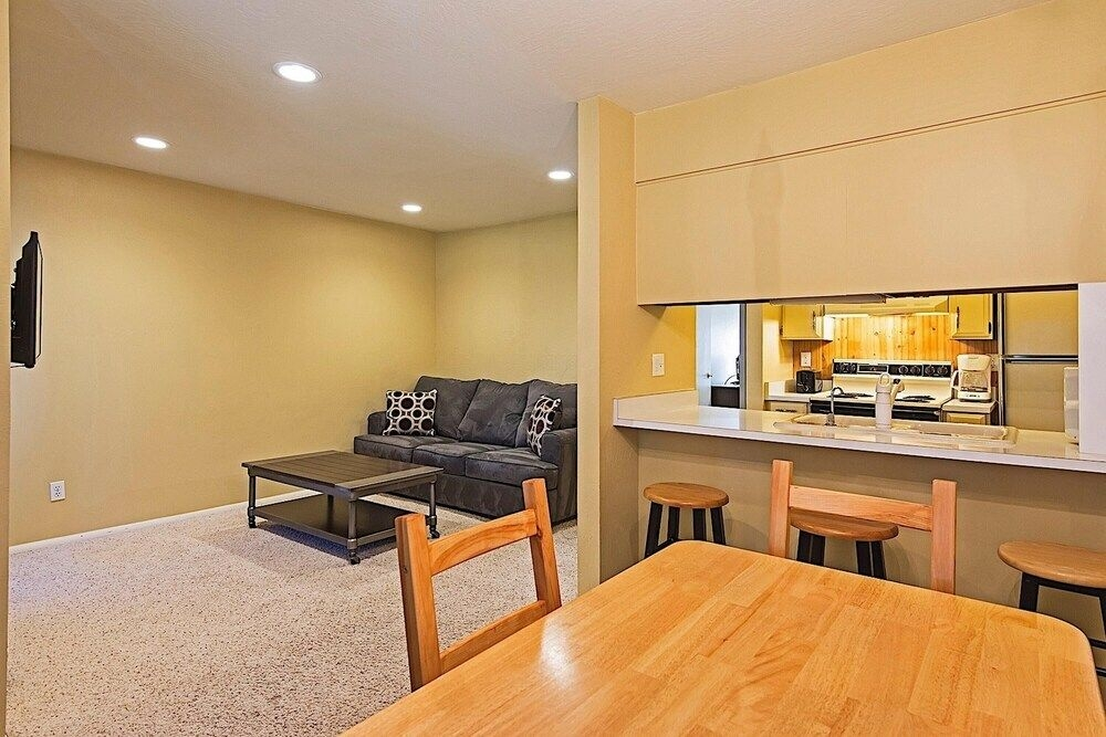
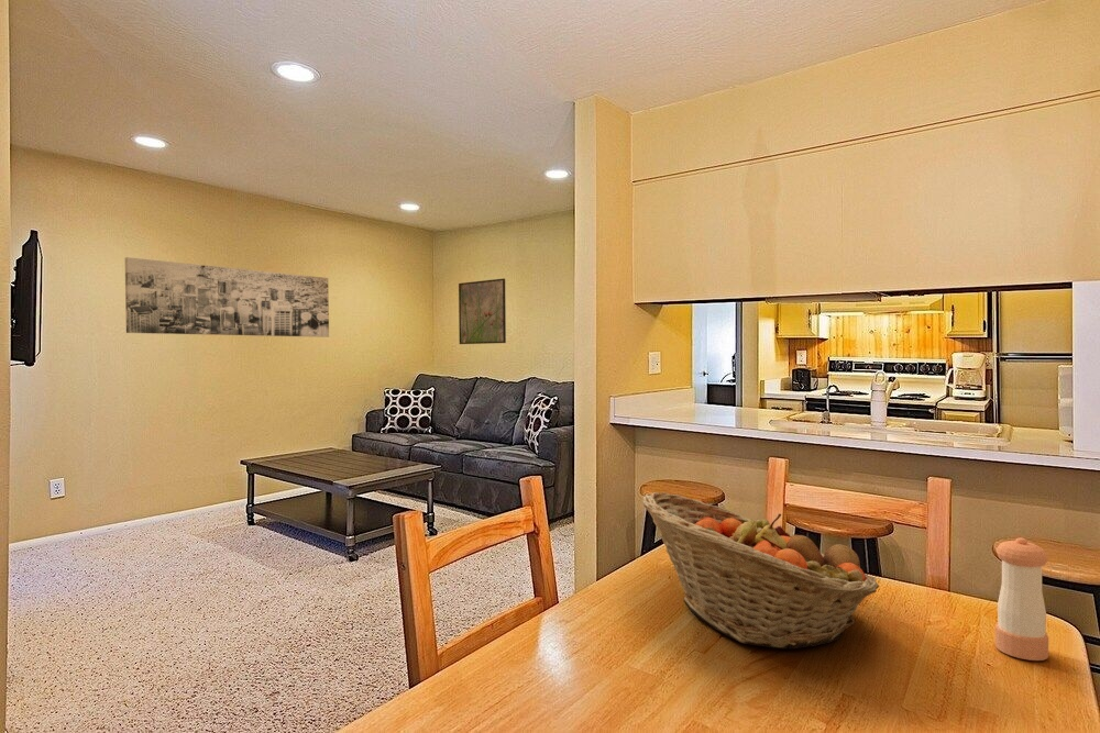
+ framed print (481, 312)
+ pepper shaker (1021, 595)
+ wall art (239, 301)
+ fruit basket (749, 555)
